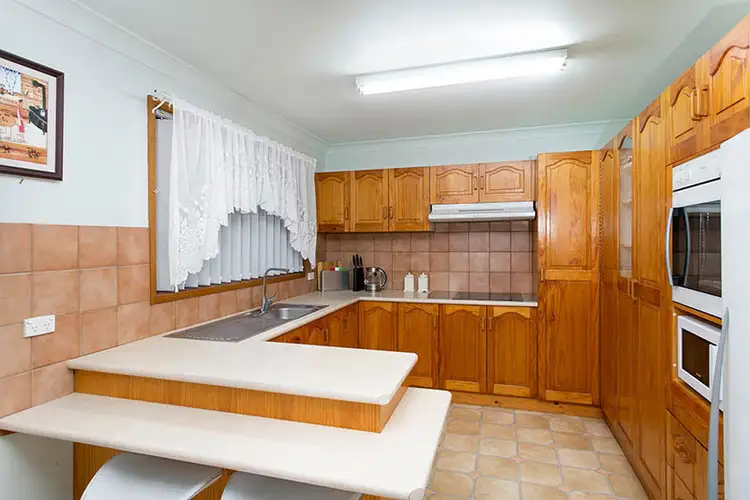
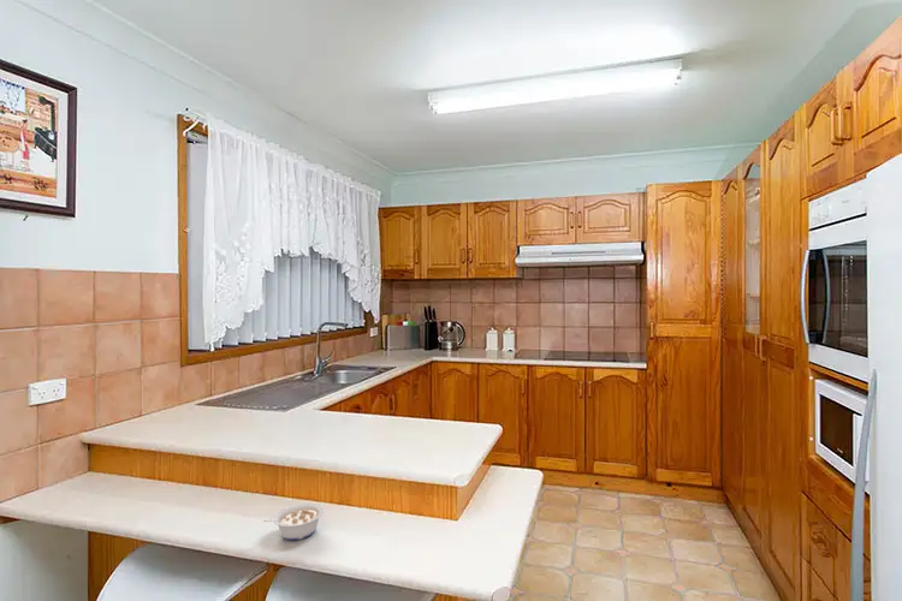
+ legume (297, 522)
